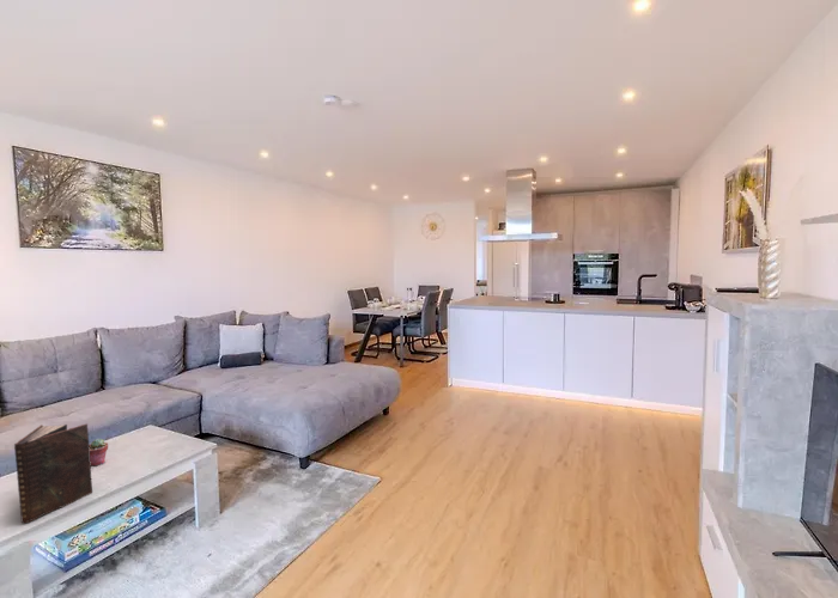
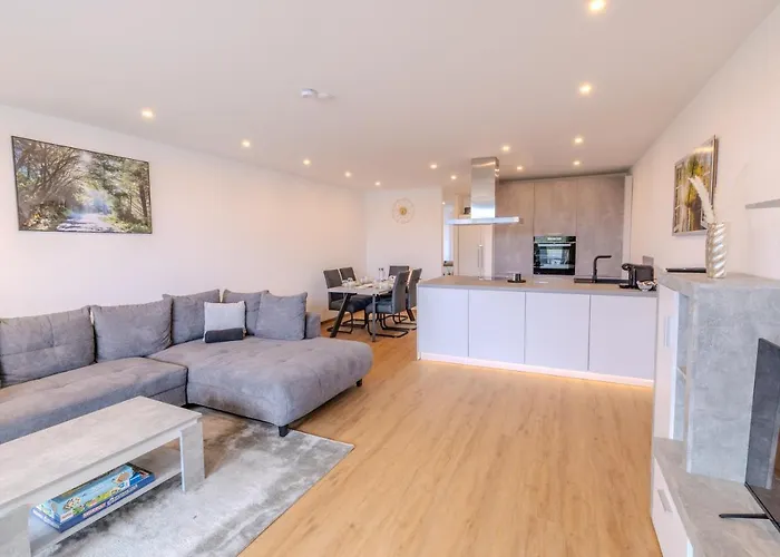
- book (44, 469)
- potted succulent (96, 451)
